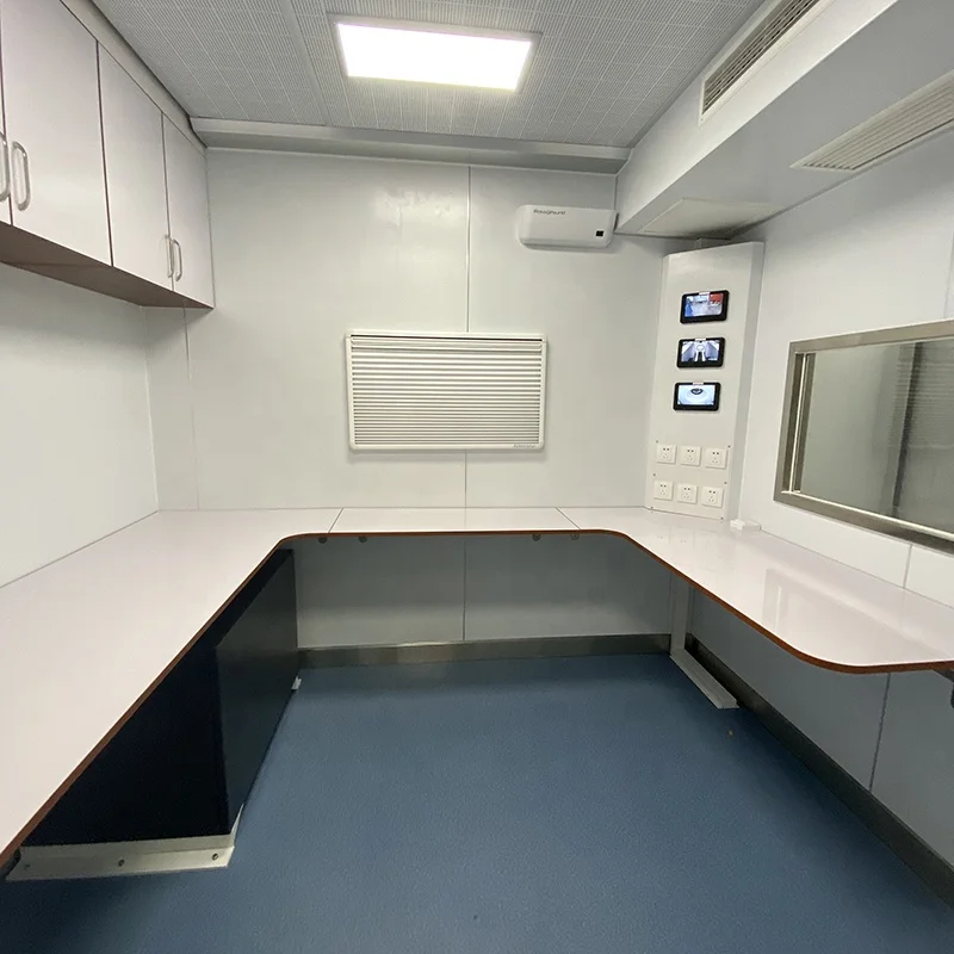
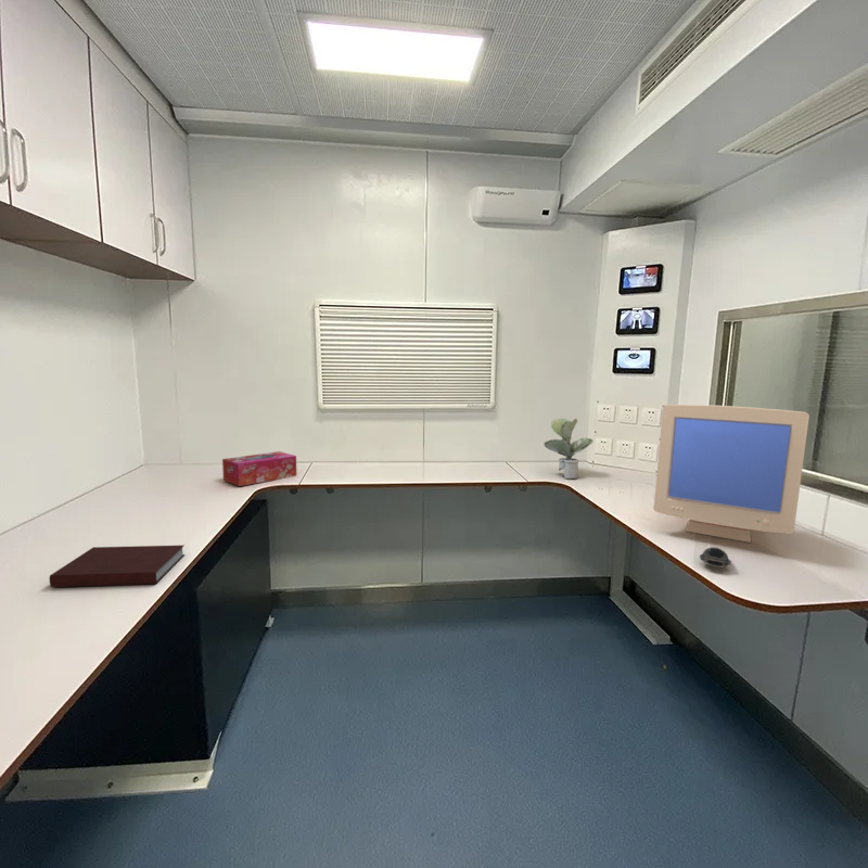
+ tissue box (260, 468)
+ computer mouse (715, 557)
+ computer monitor (724, 469)
+ notebook (123, 564)
+ potted plant (566, 446)
